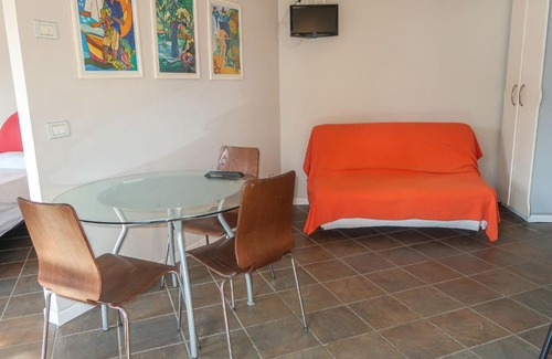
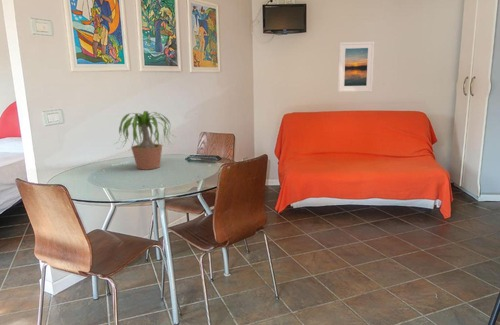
+ potted plant (148, 140)
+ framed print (355, 67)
